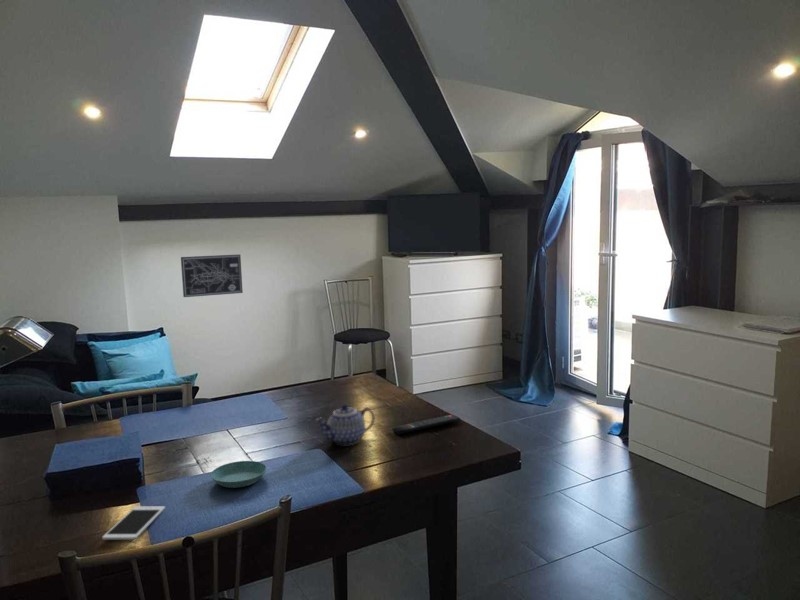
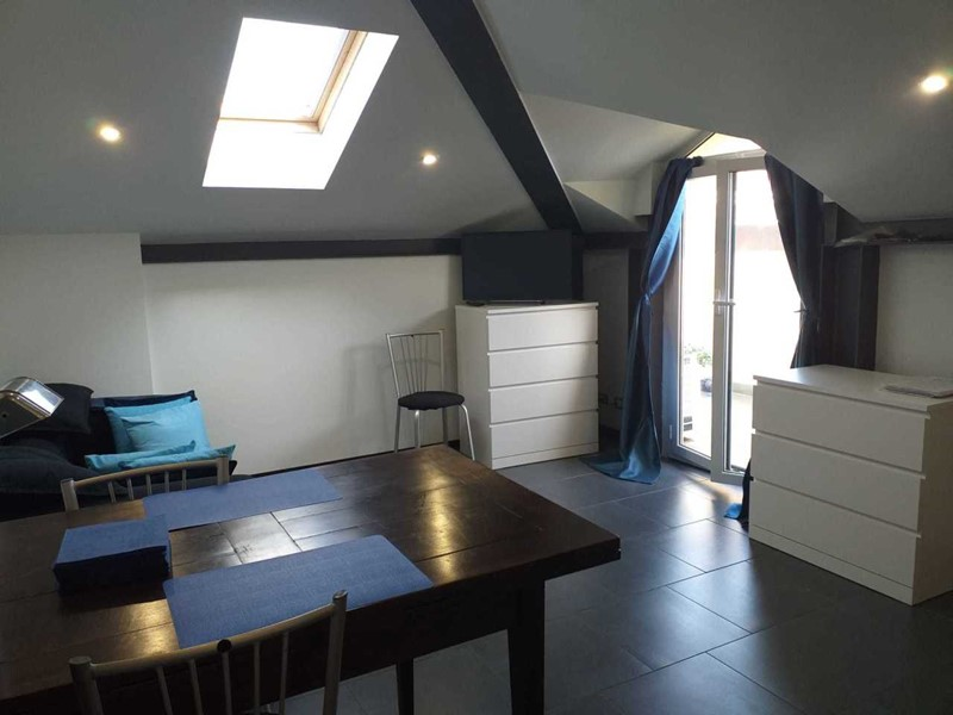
- remote control (427, 424)
- teapot (345, 422)
- wall art (212, 275)
- cell phone (135, 522)
- saucer (239, 475)
